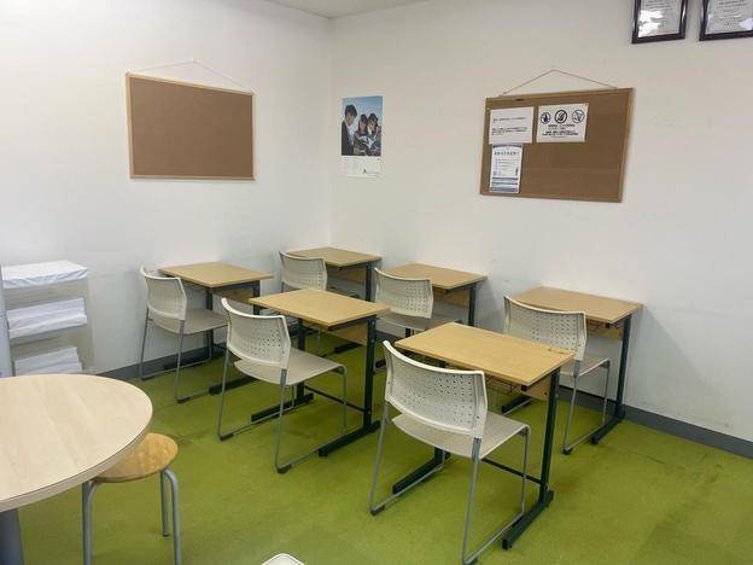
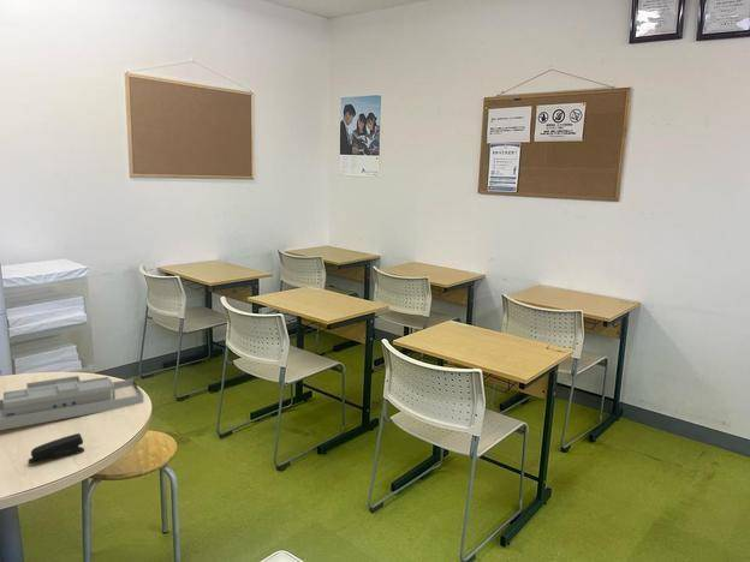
+ stapler (55, 447)
+ desk organizer (60, 396)
